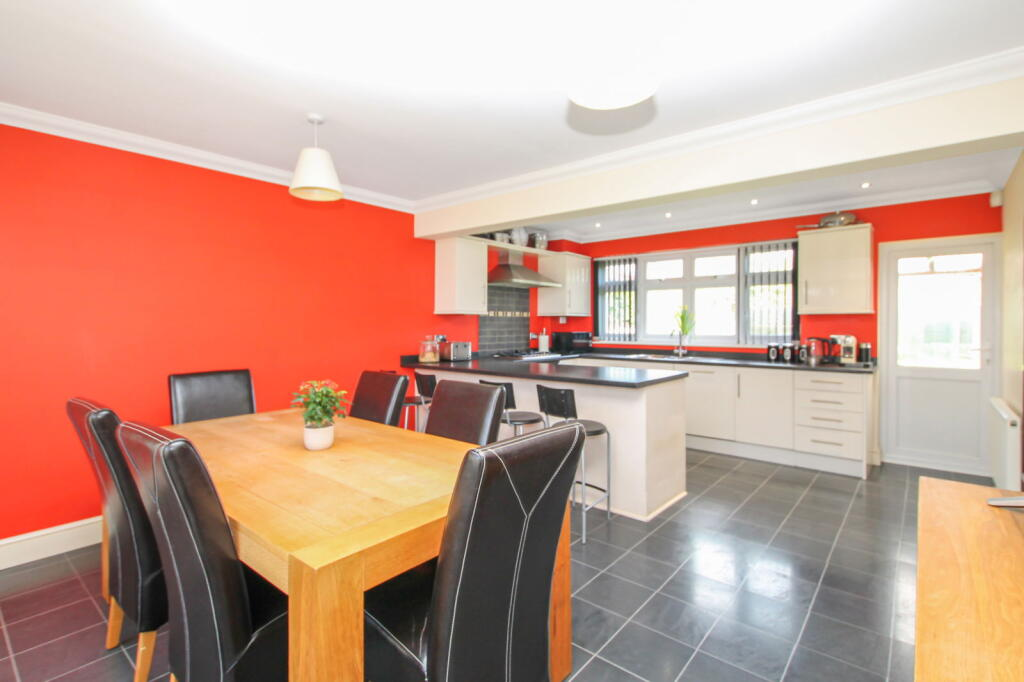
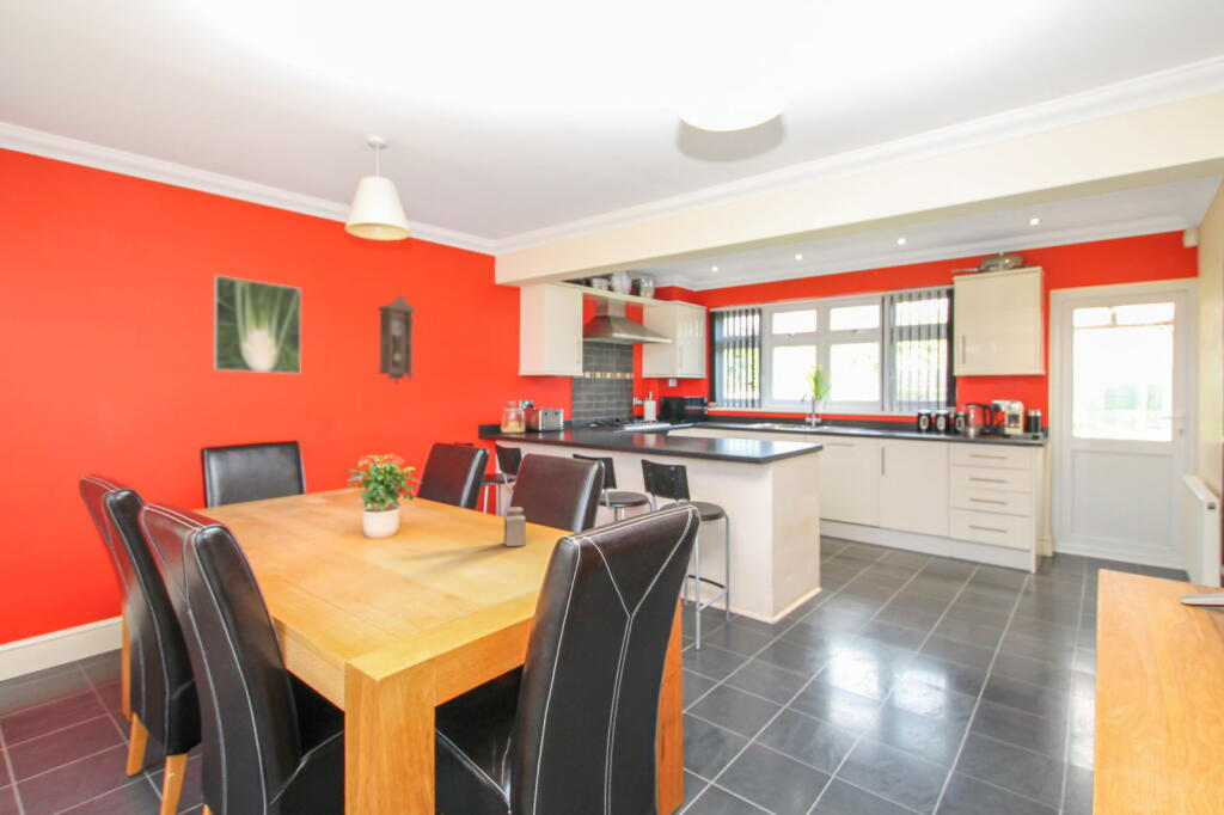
+ pendulum clock (397, 339)
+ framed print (258, 326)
+ salt shaker (514, 525)
